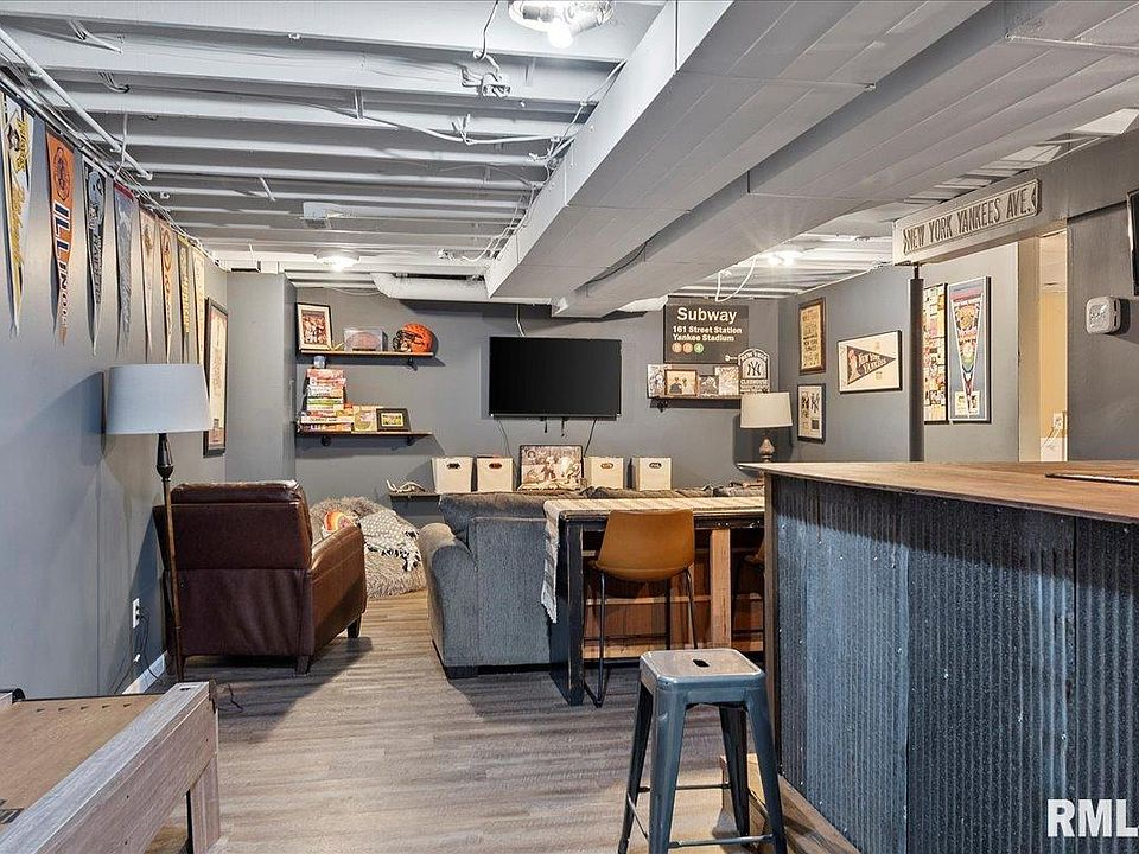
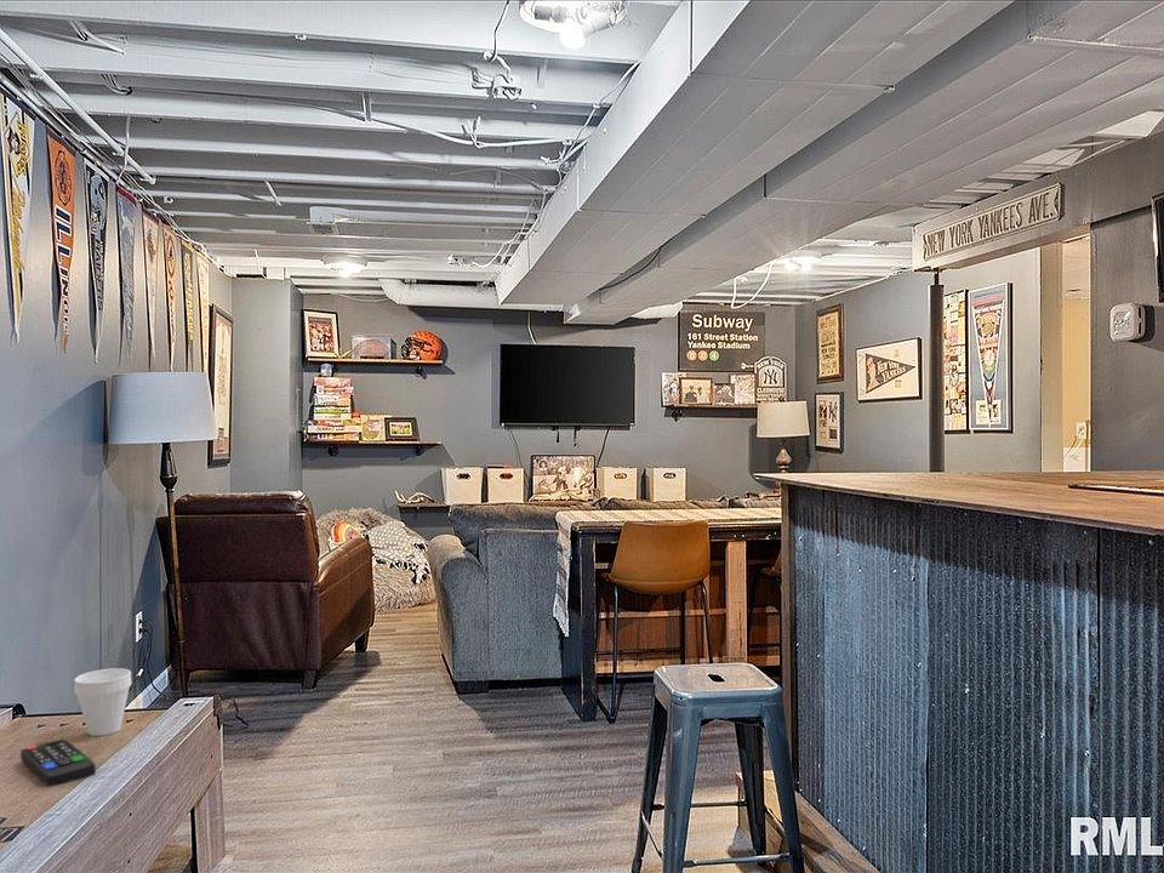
+ cup (103, 702)
+ remote control (57, 760)
